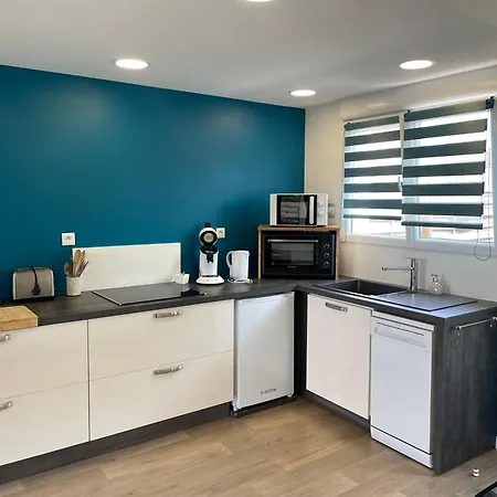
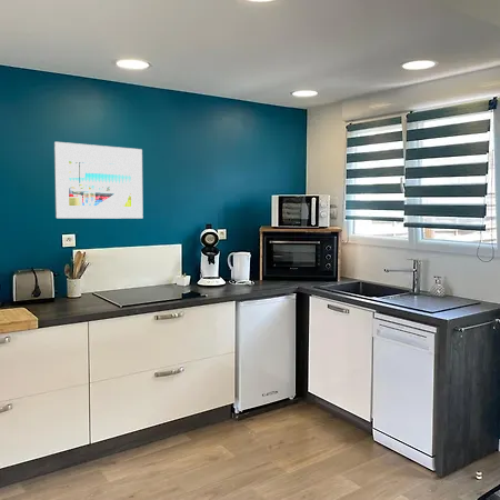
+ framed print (100, 182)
